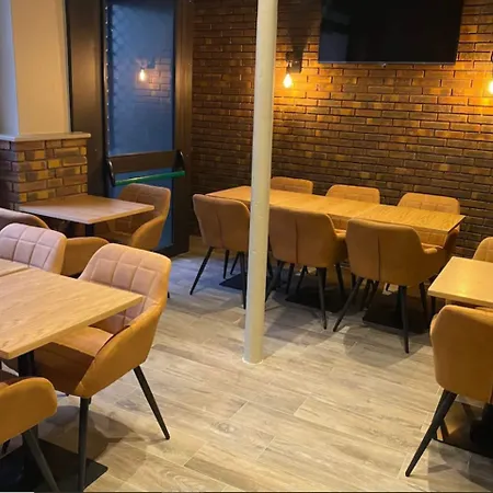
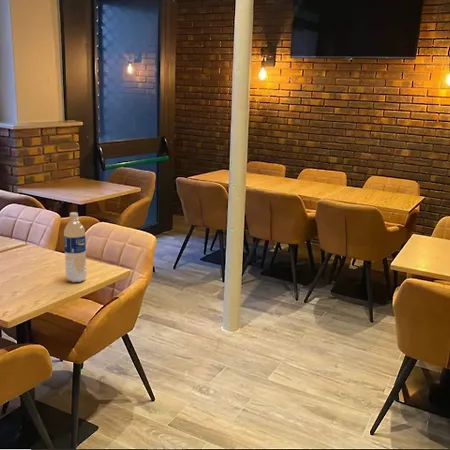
+ water bottle (75, 247)
